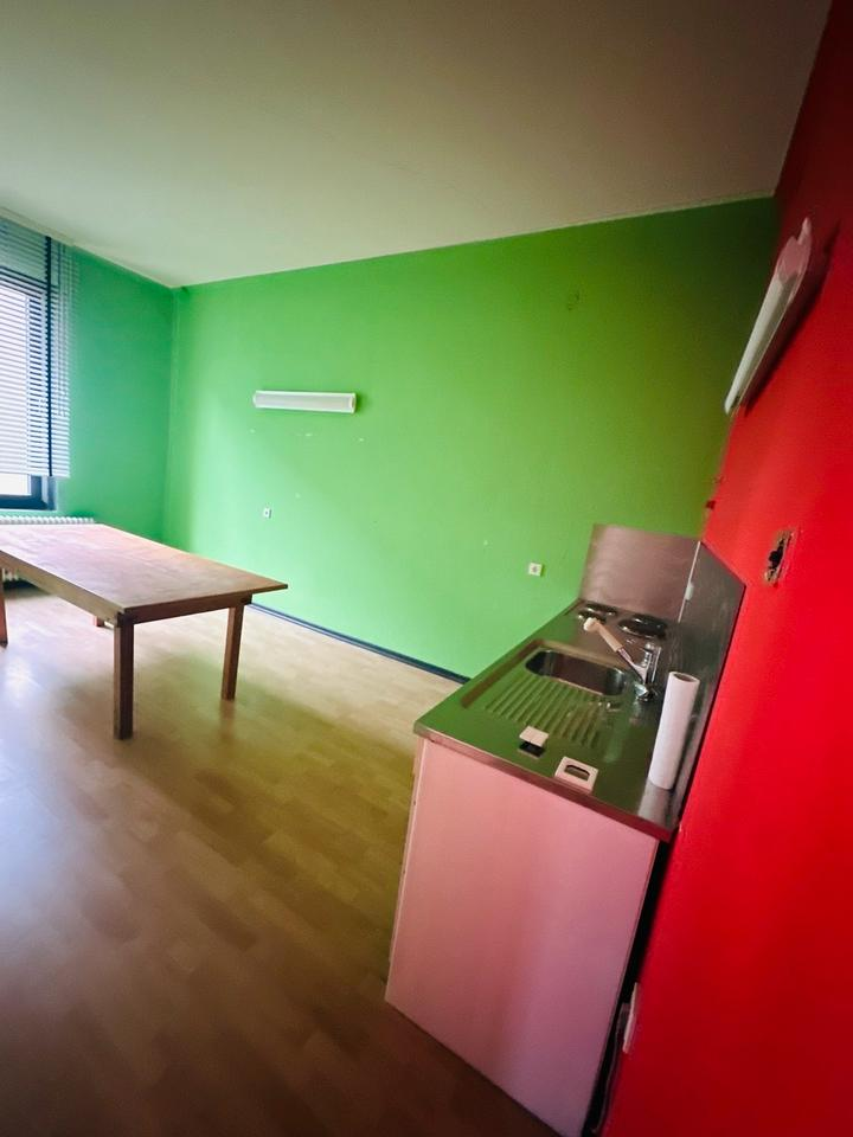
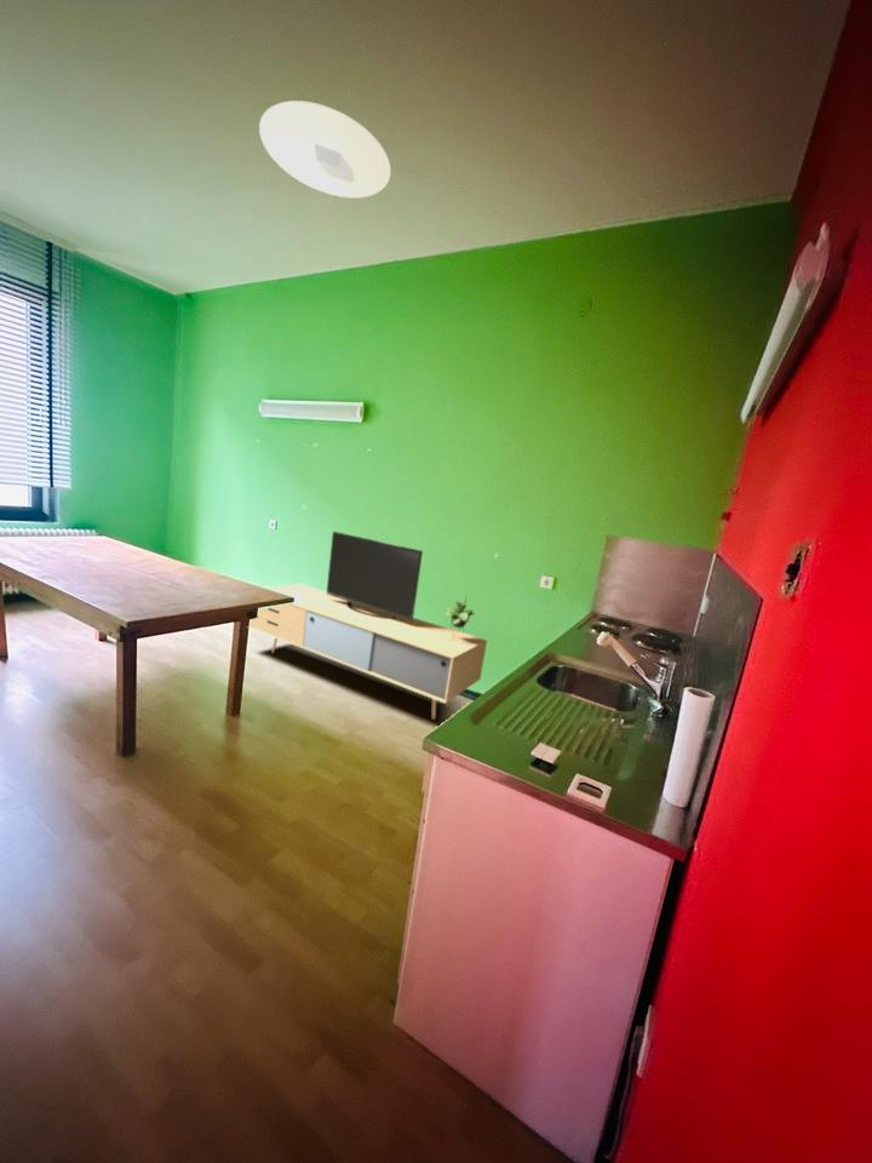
+ ceiling light (327, 148)
+ media console (363, 611)
